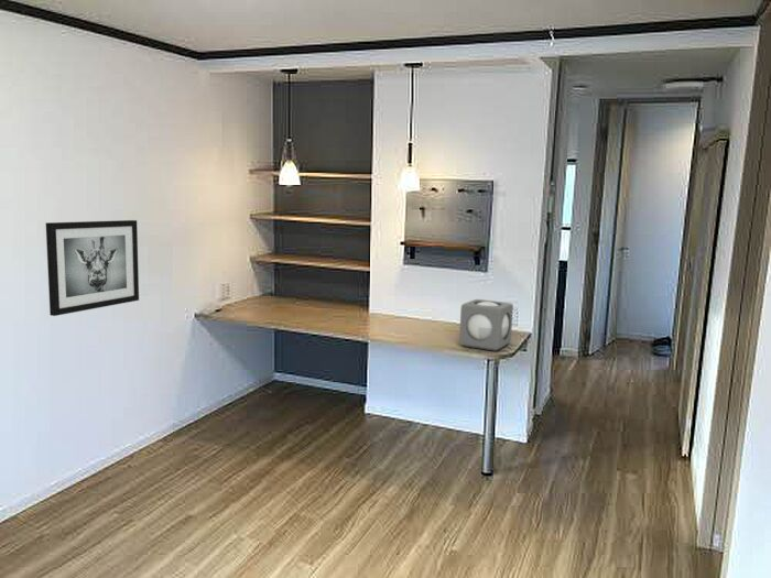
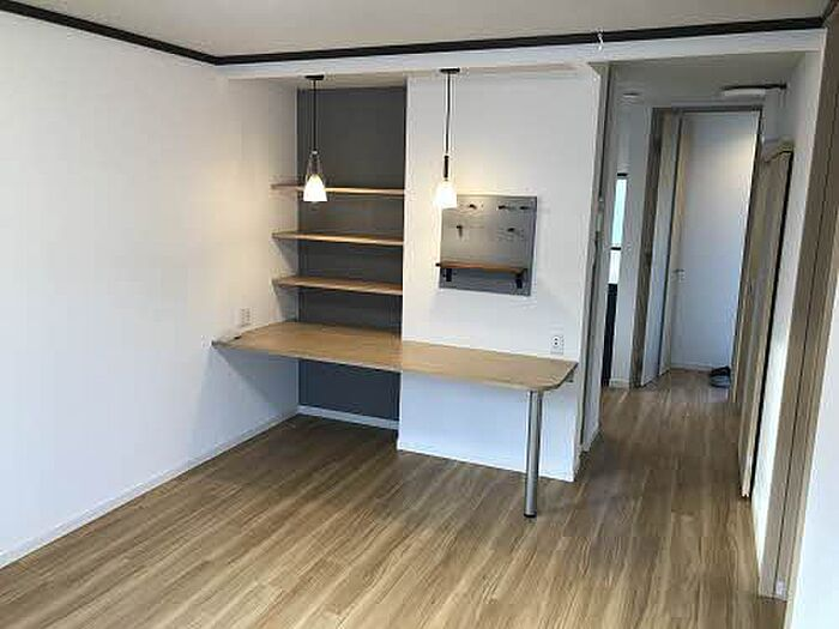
- wall art (96, 264)
- speaker (486, 323)
